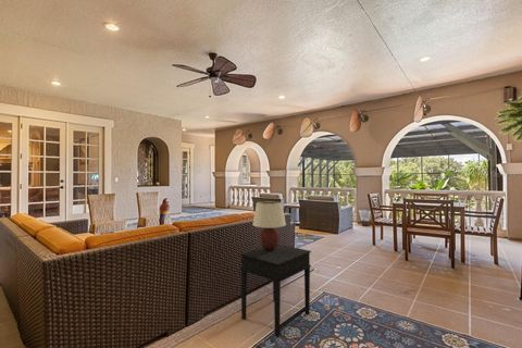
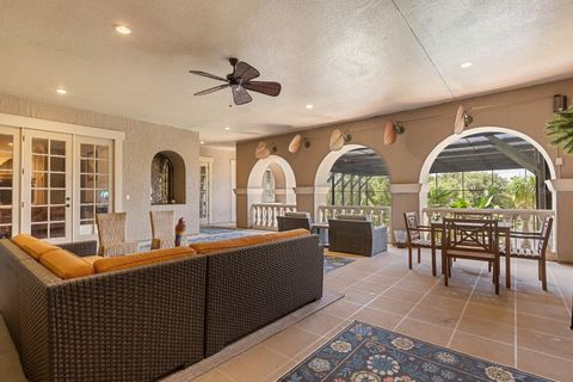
- side table (275, 283)
- table lamp (269, 225)
